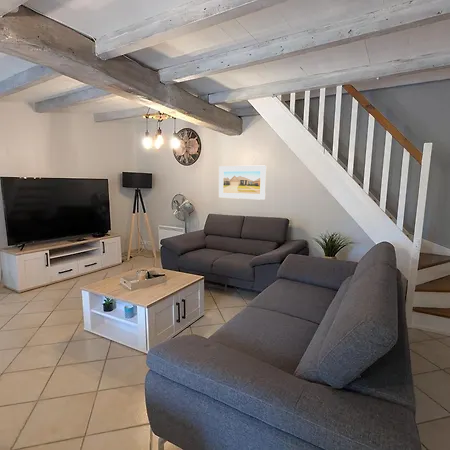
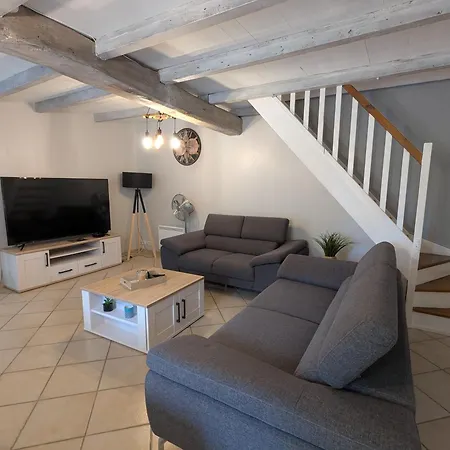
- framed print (241, 182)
